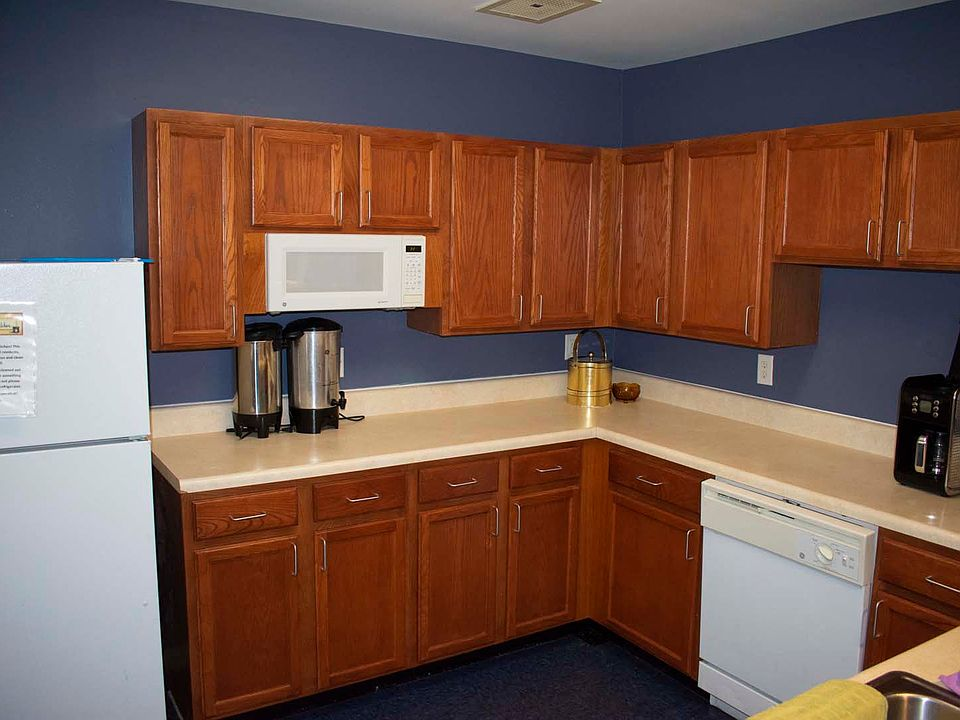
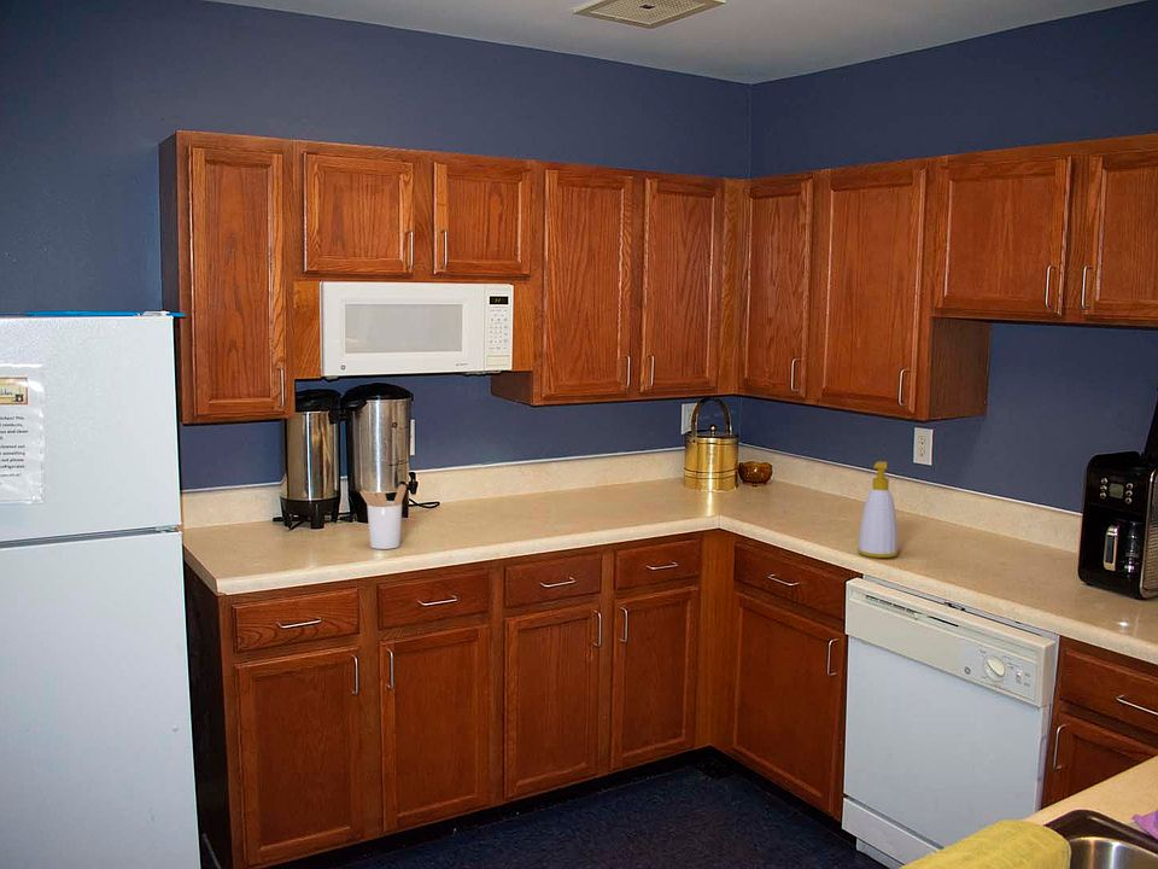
+ utensil holder (381, 515)
+ soap bottle (879, 508)
